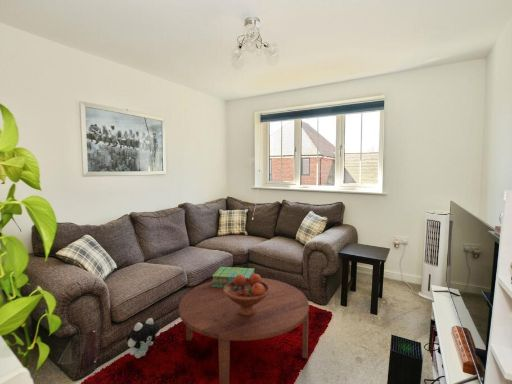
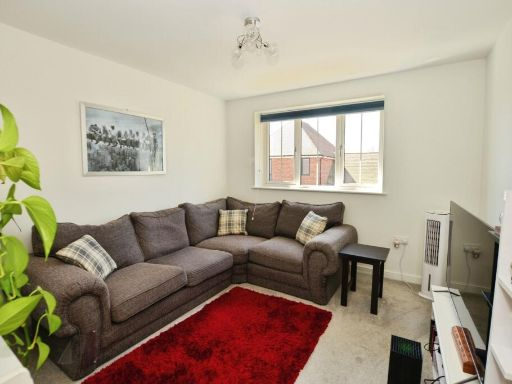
- coffee table (244, 323)
- fruit bowl (246, 295)
- stack of books (234, 276)
- plush toy (143, 336)
